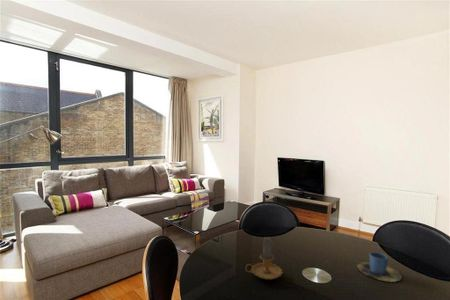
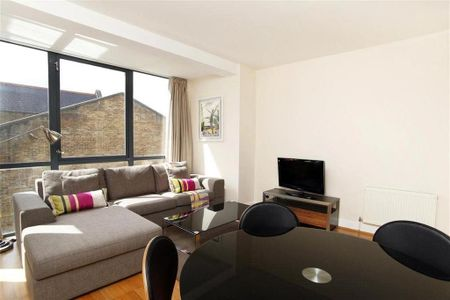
- candle (263, 255)
- cup (378, 263)
